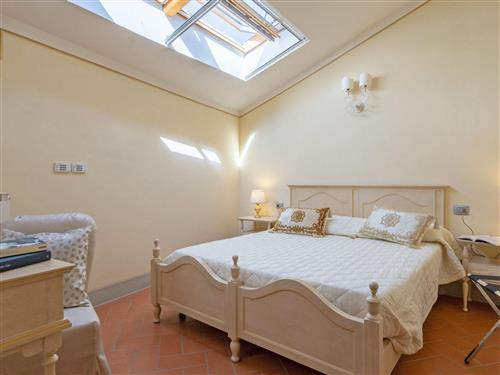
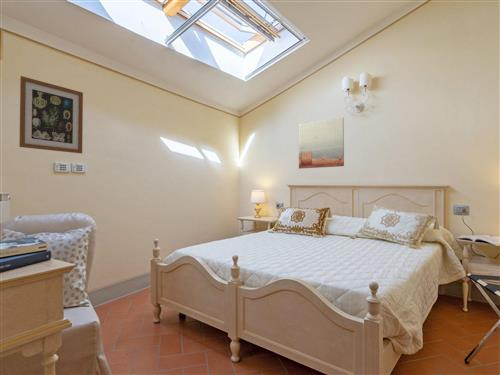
+ wall art (53, 117)
+ wall art (320, 144)
